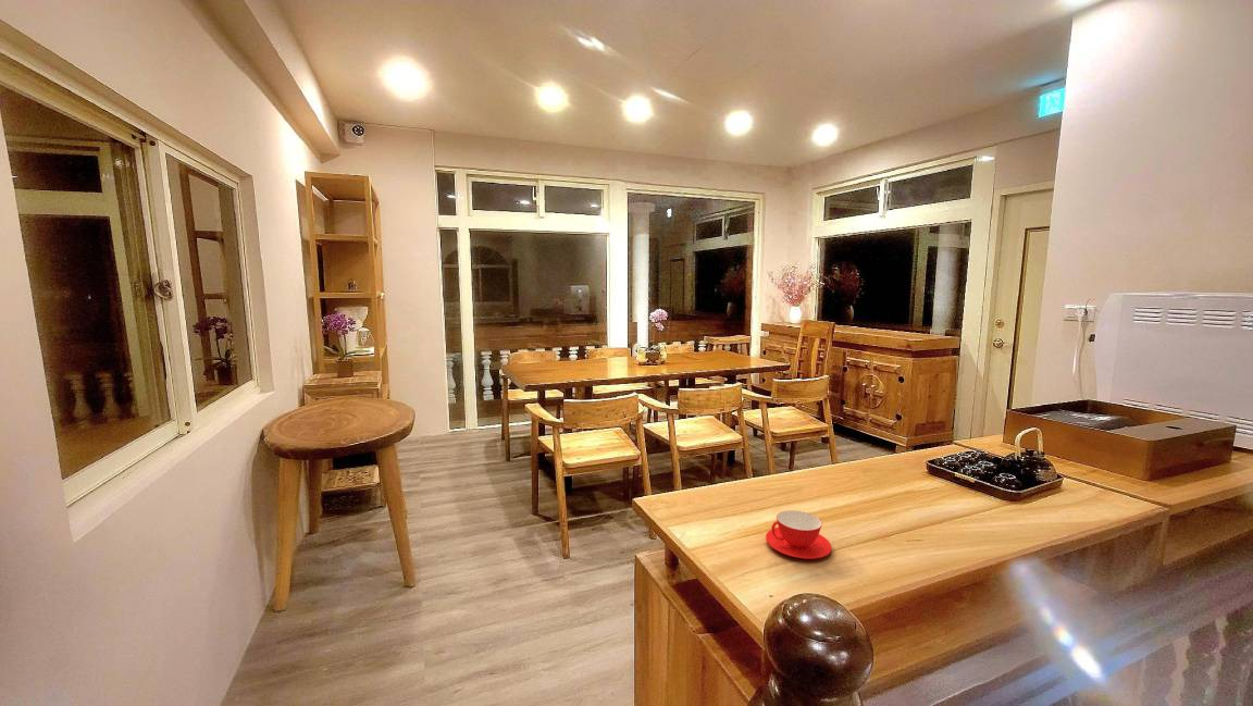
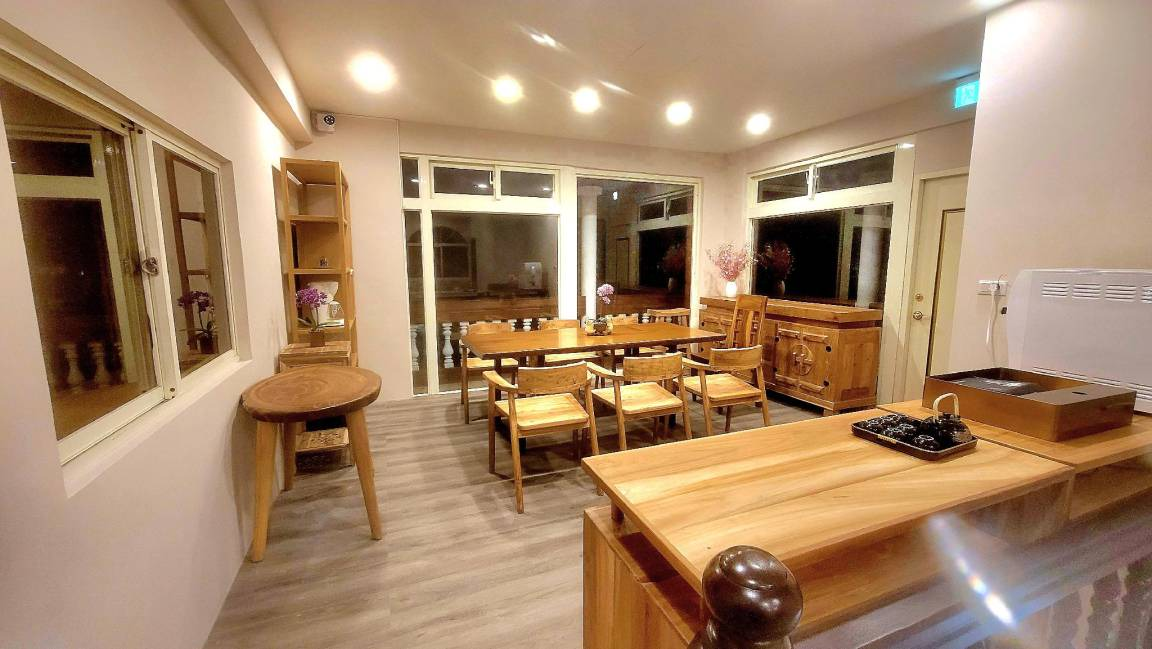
- teacup (797, 532)
